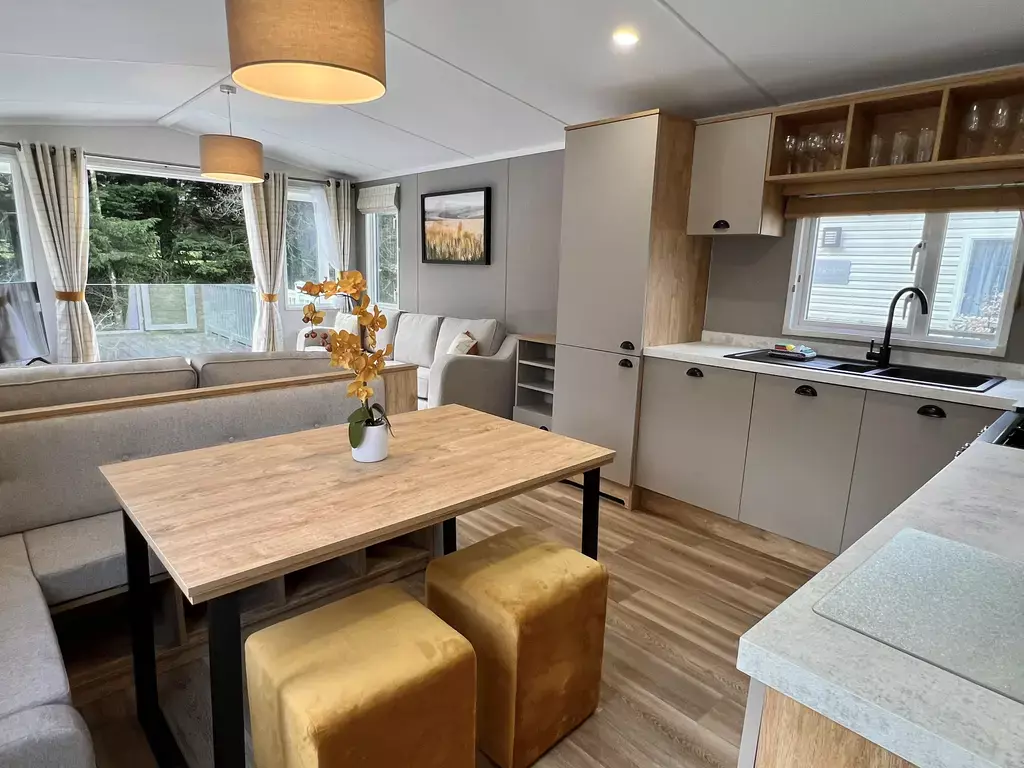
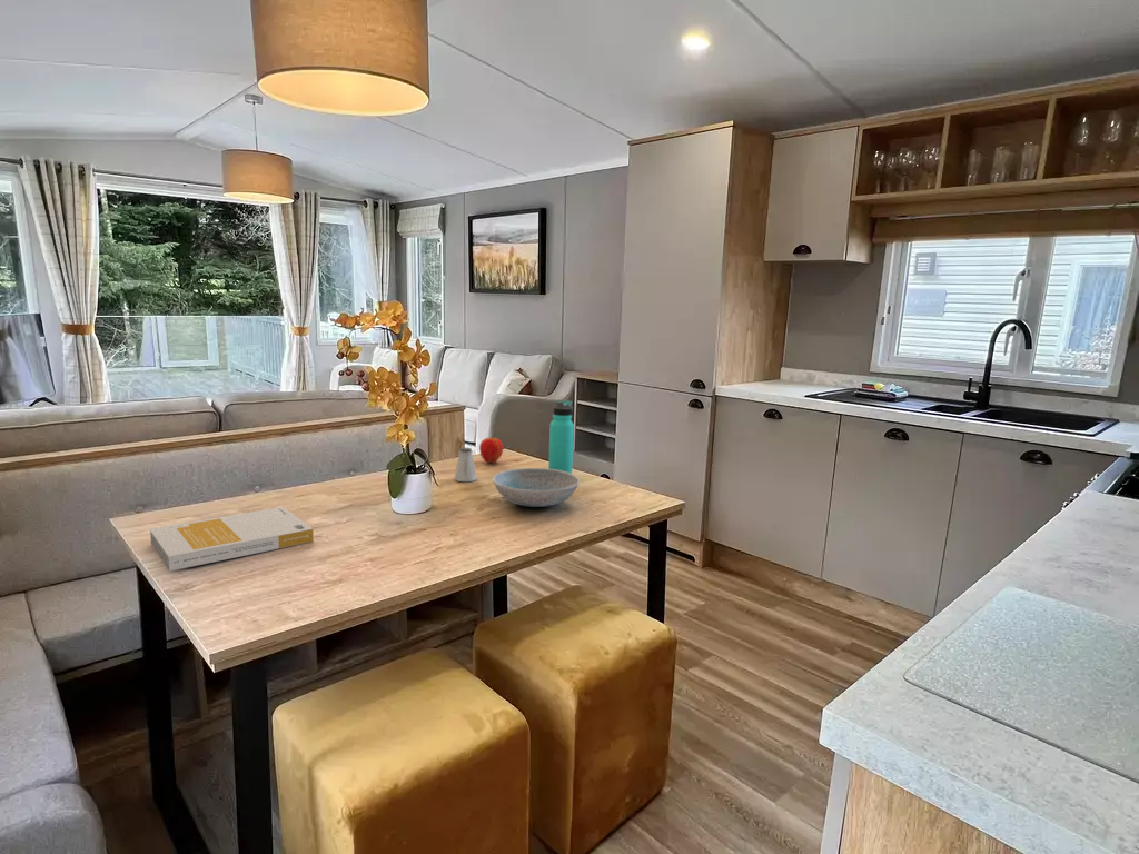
+ thermos bottle (561, 440)
+ apple (491, 448)
+ saltshaker (465, 464)
+ dish (535, 490)
+ book (232, 535)
